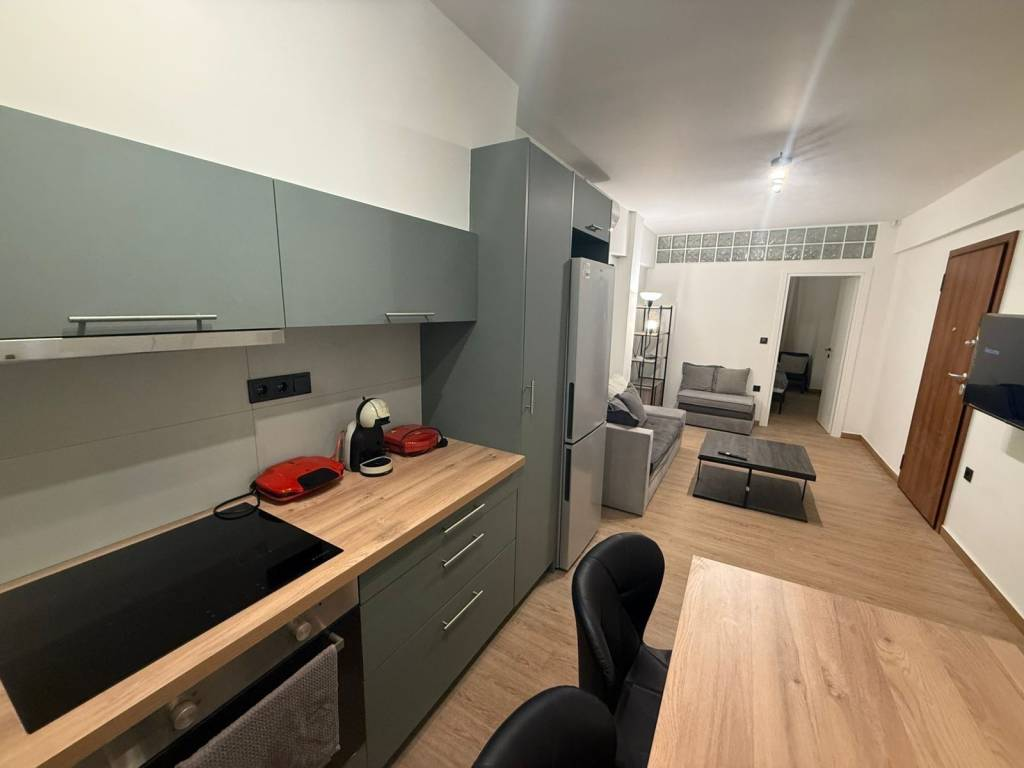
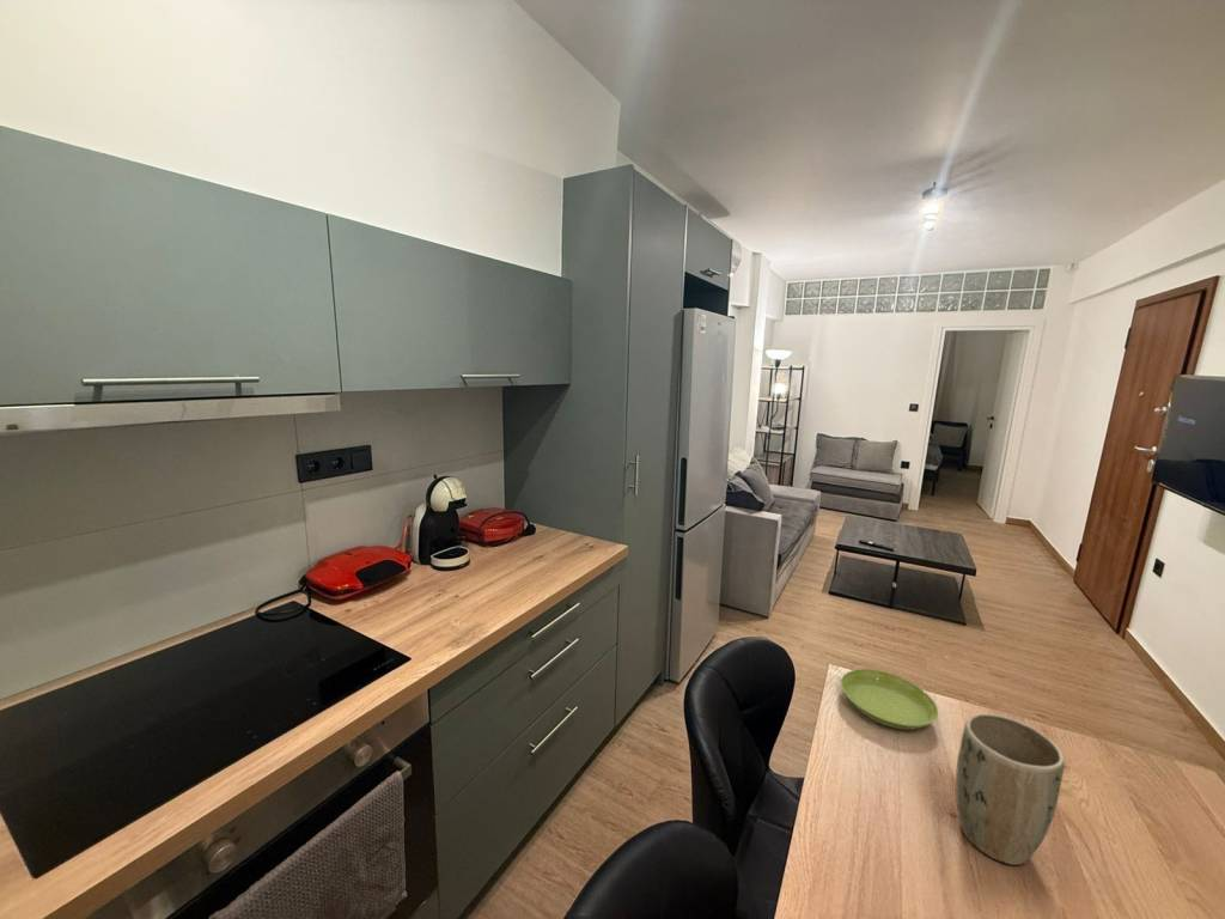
+ plant pot (1002, 789)
+ saucer (886, 700)
